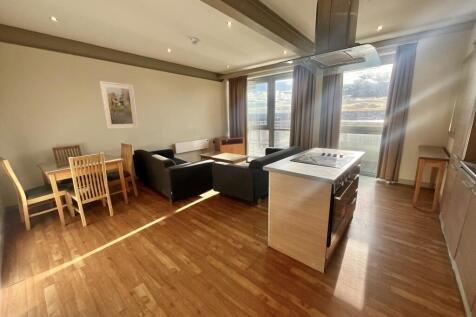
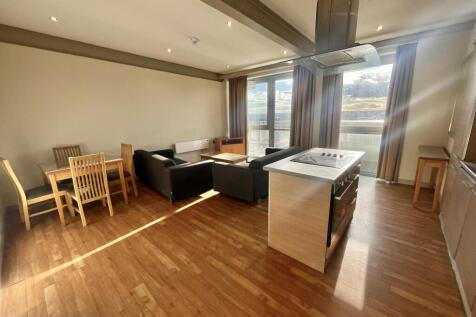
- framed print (120, 106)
